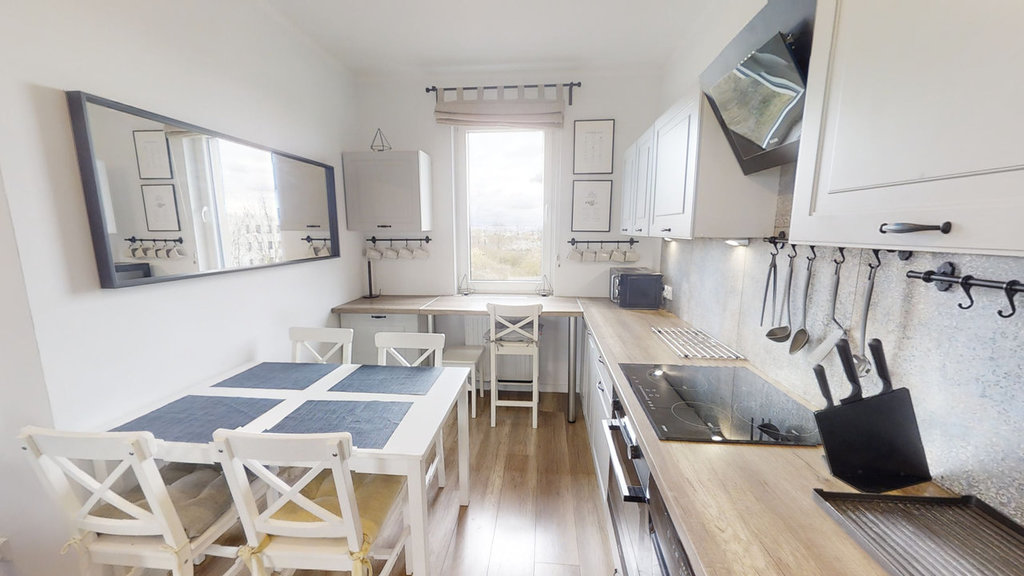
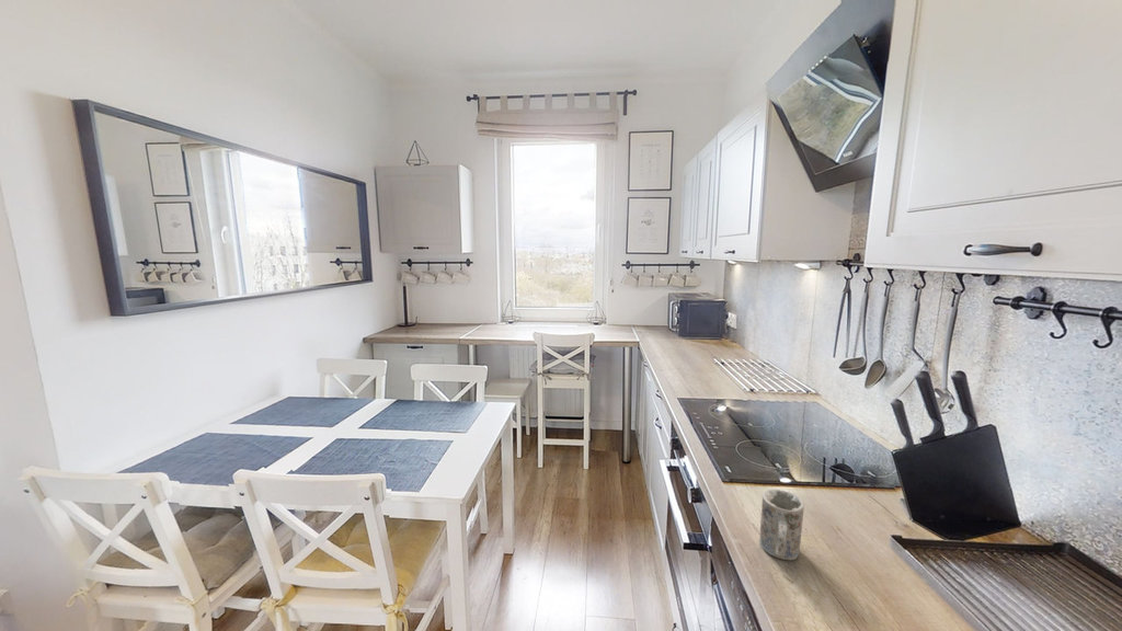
+ mug (780, 526)
